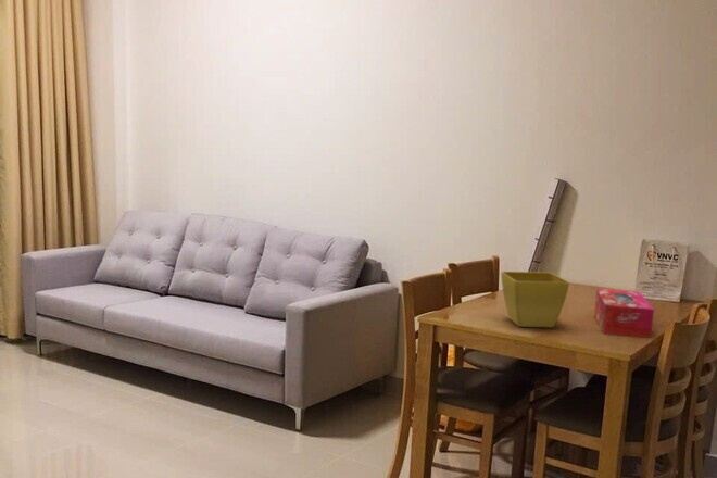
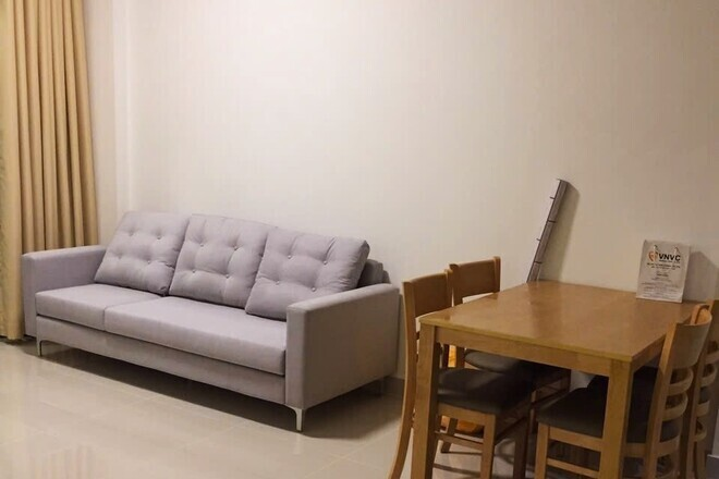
- tissue box (621, 312)
- flower pot (532, 299)
